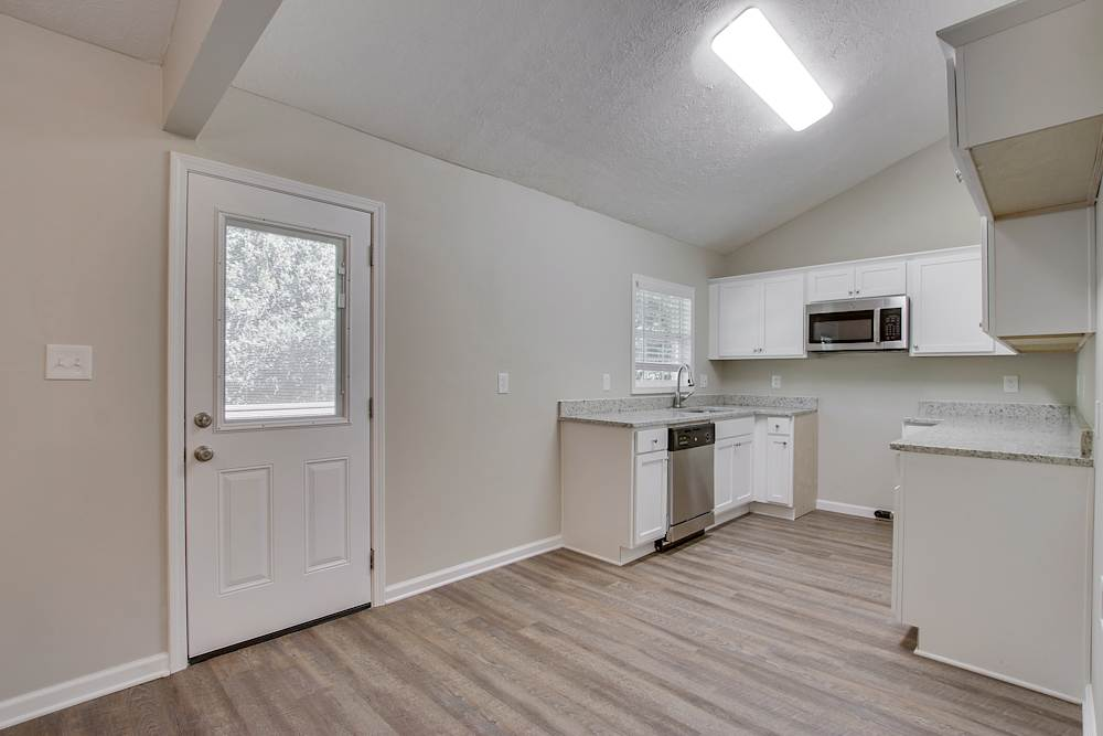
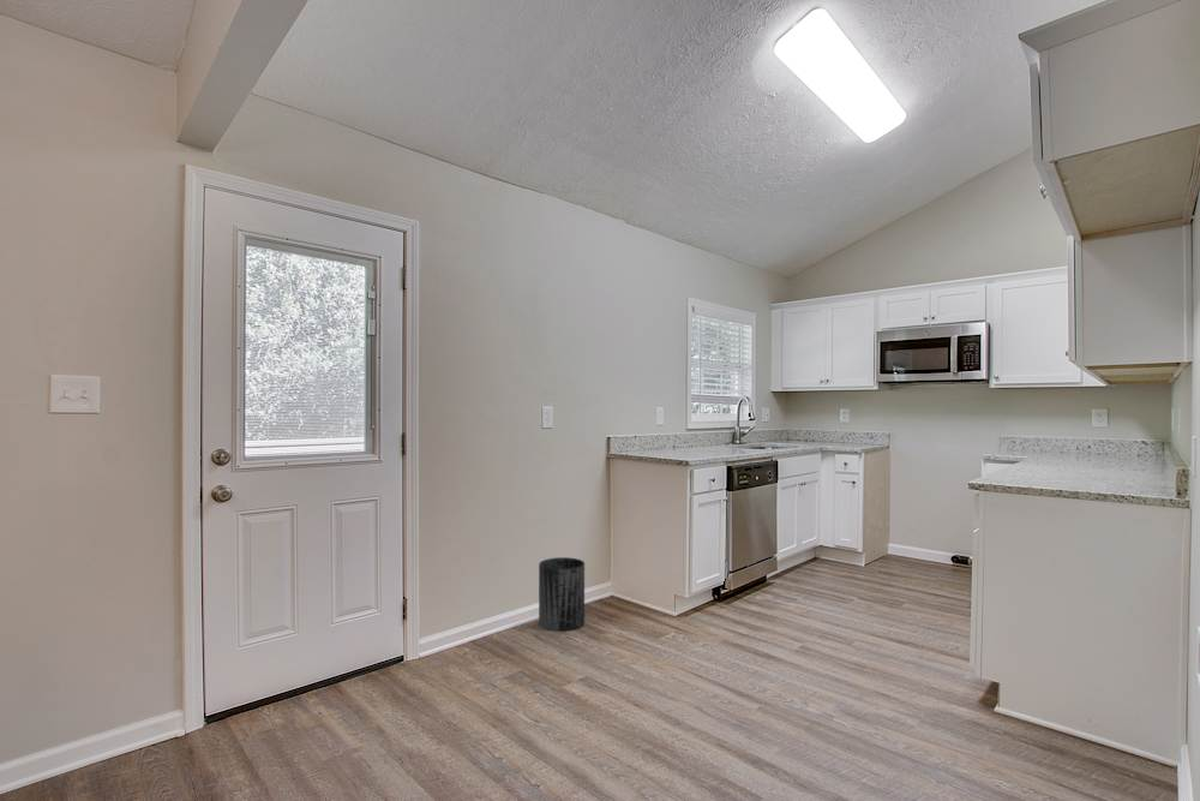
+ trash can (562, 592)
